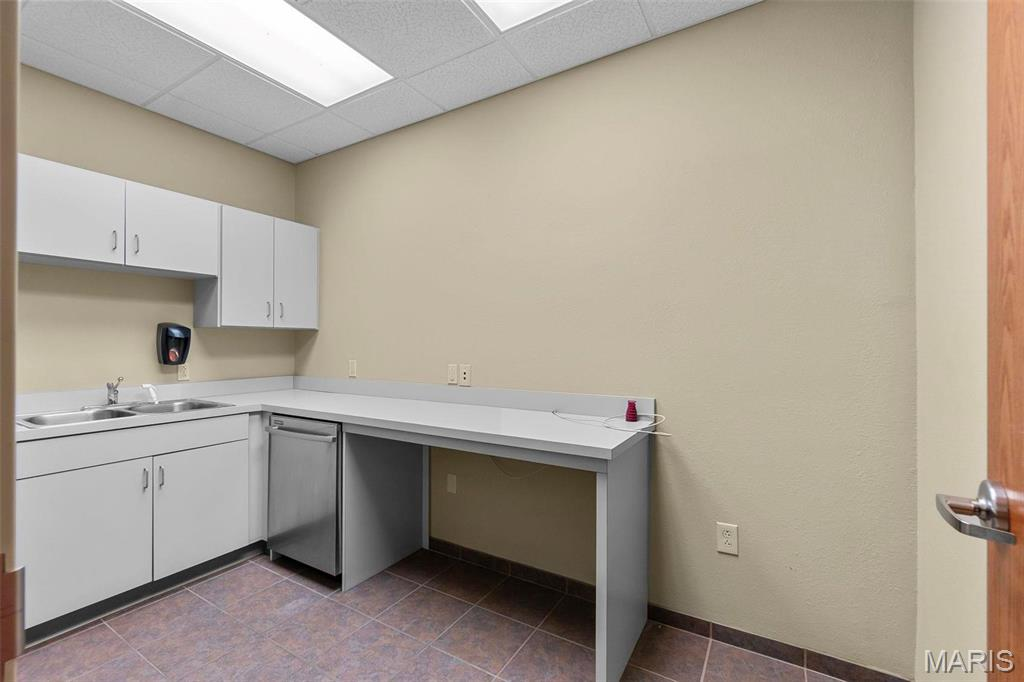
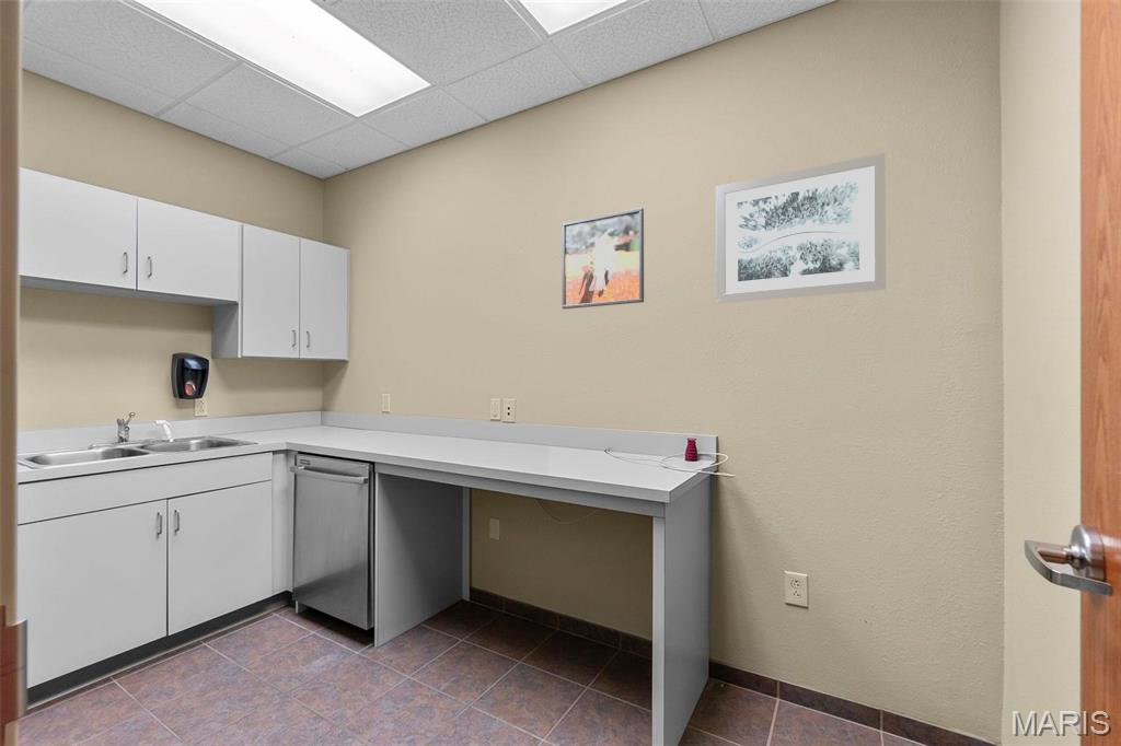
+ wall art (794, 234)
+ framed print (601, 260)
